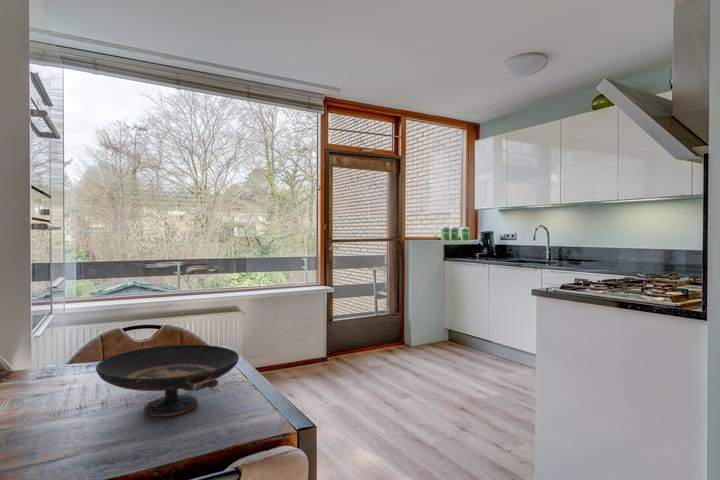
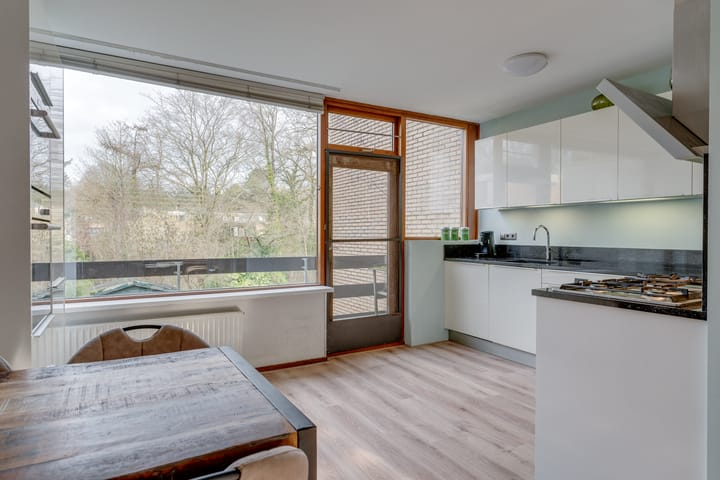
- decorative bowl (172, 381)
